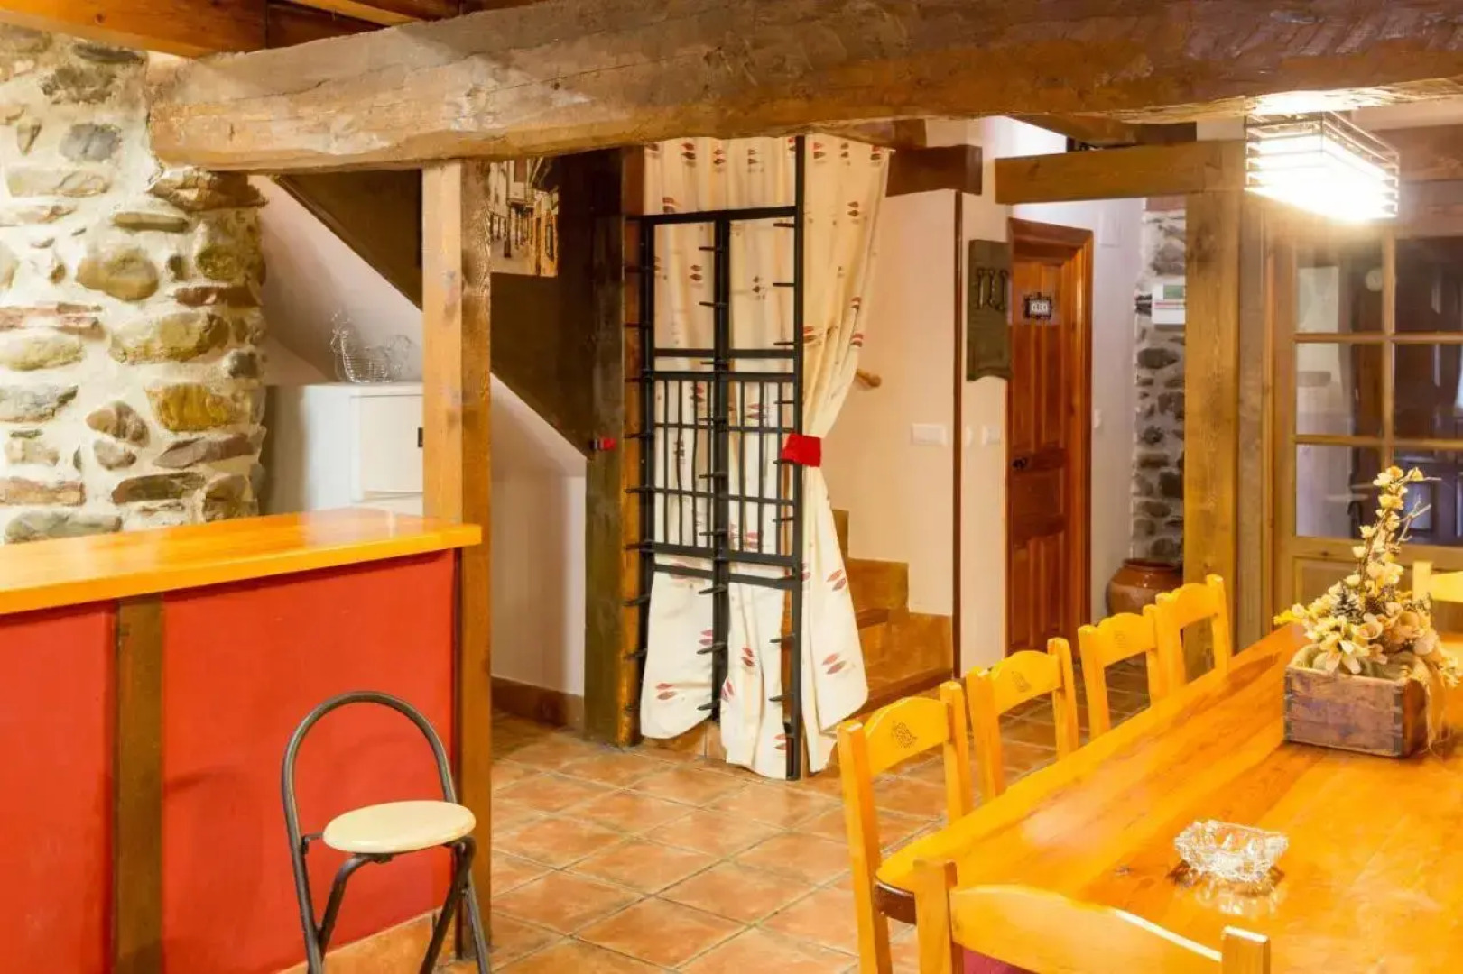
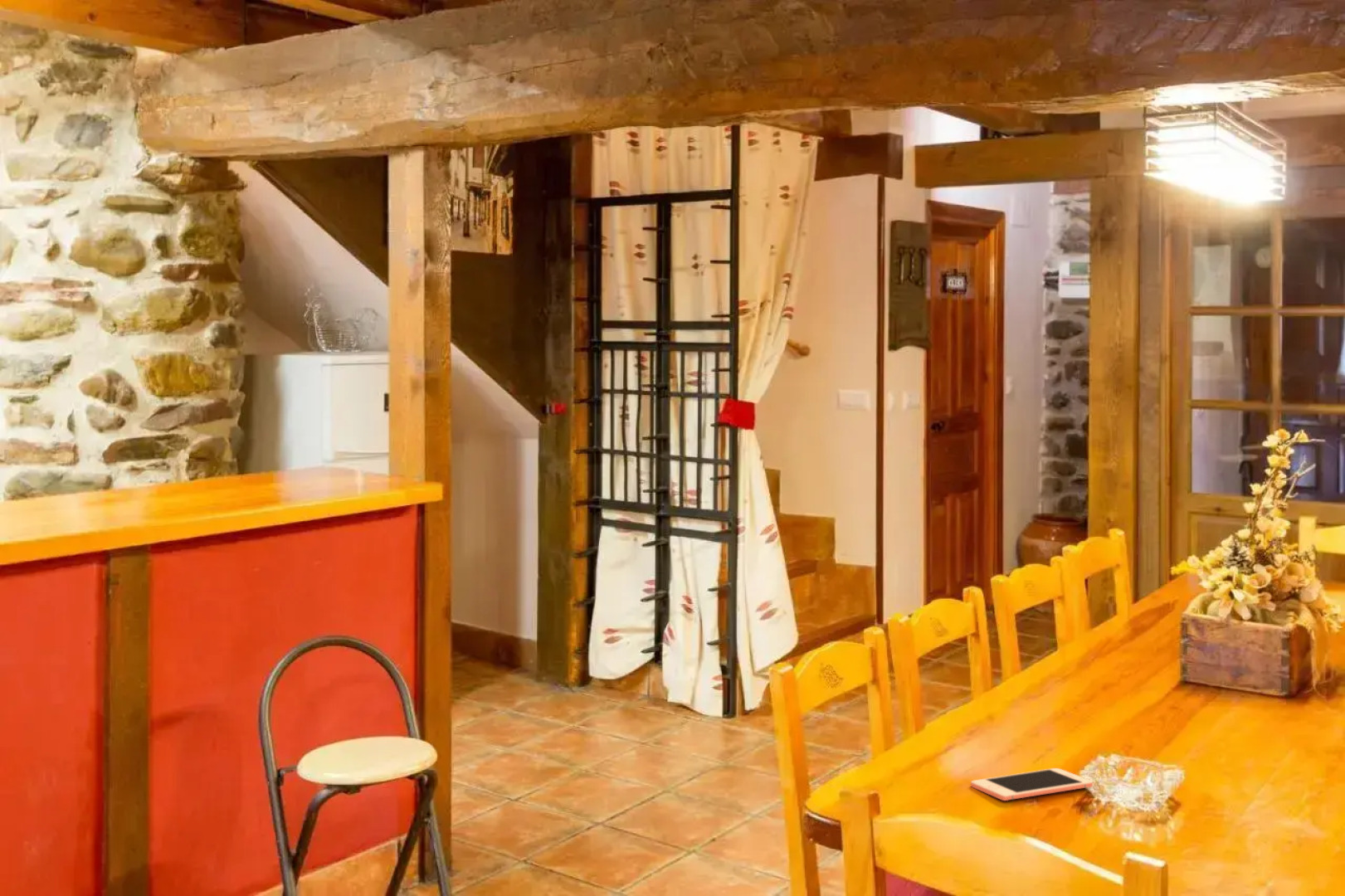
+ cell phone (1031, 784)
